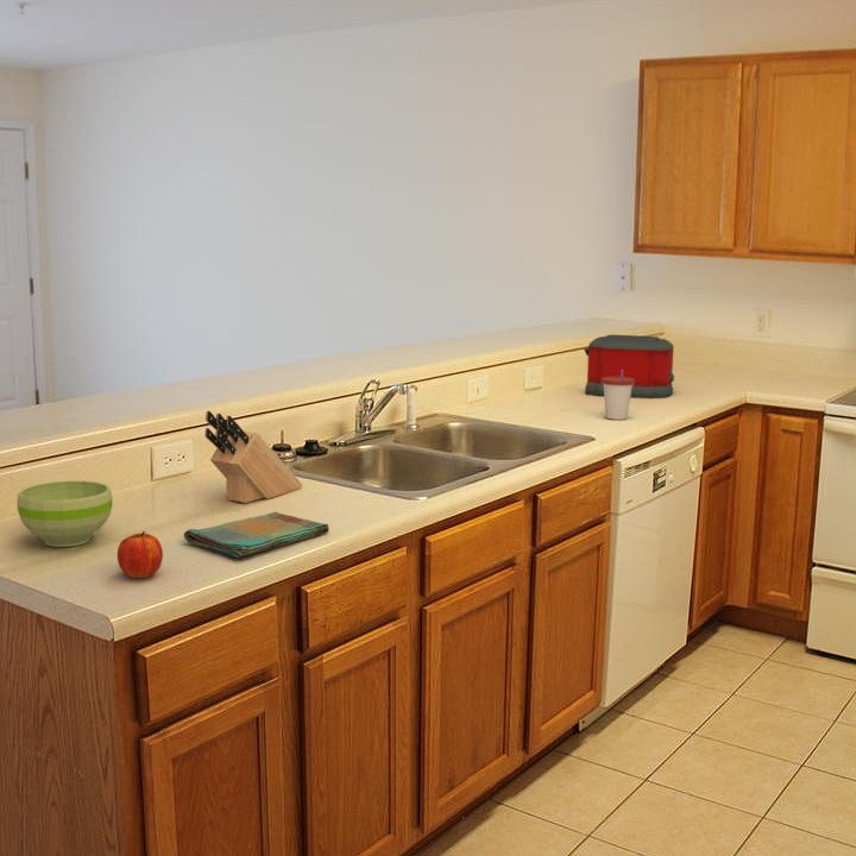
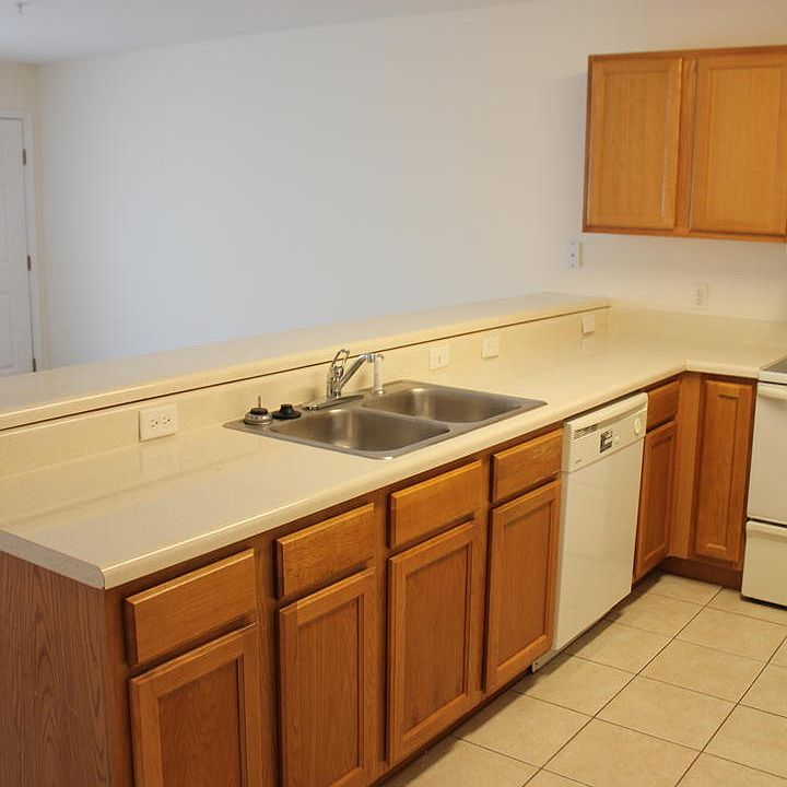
- toaster (628, 364)
- bowl (65, 515)
- cup (617, 394)
- knife block (251, 452)
- fruit (139, 553)
- dish towel (257, 531)
